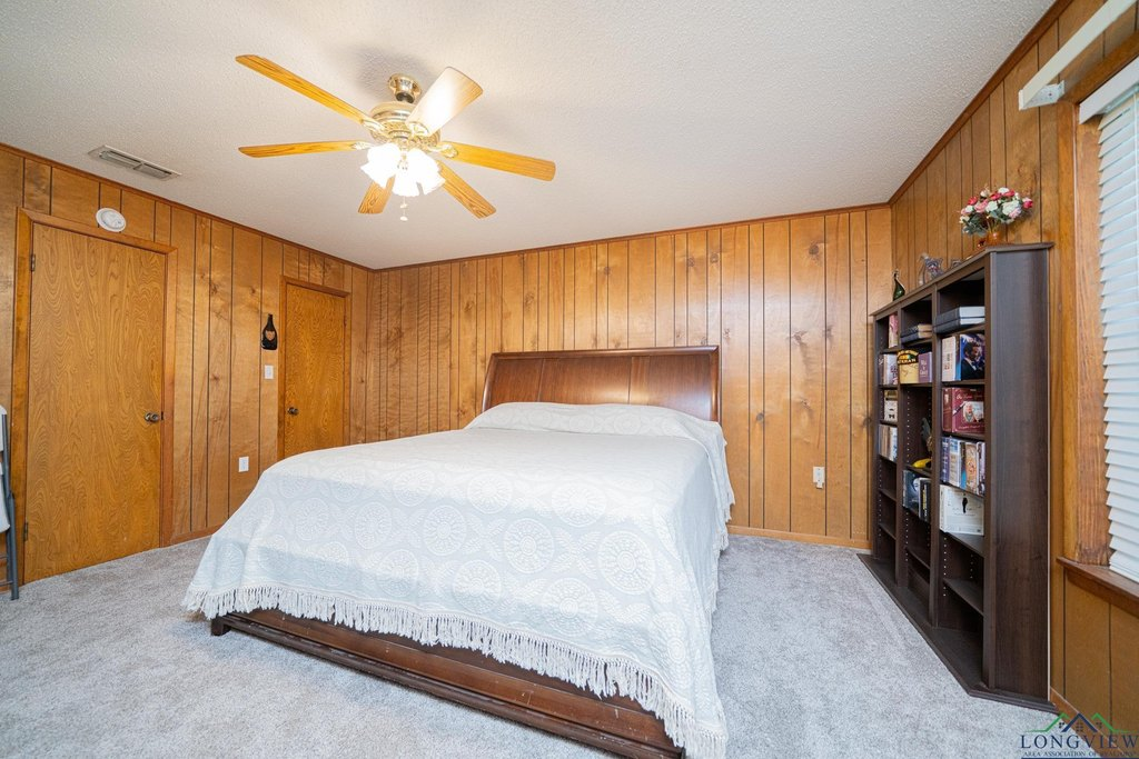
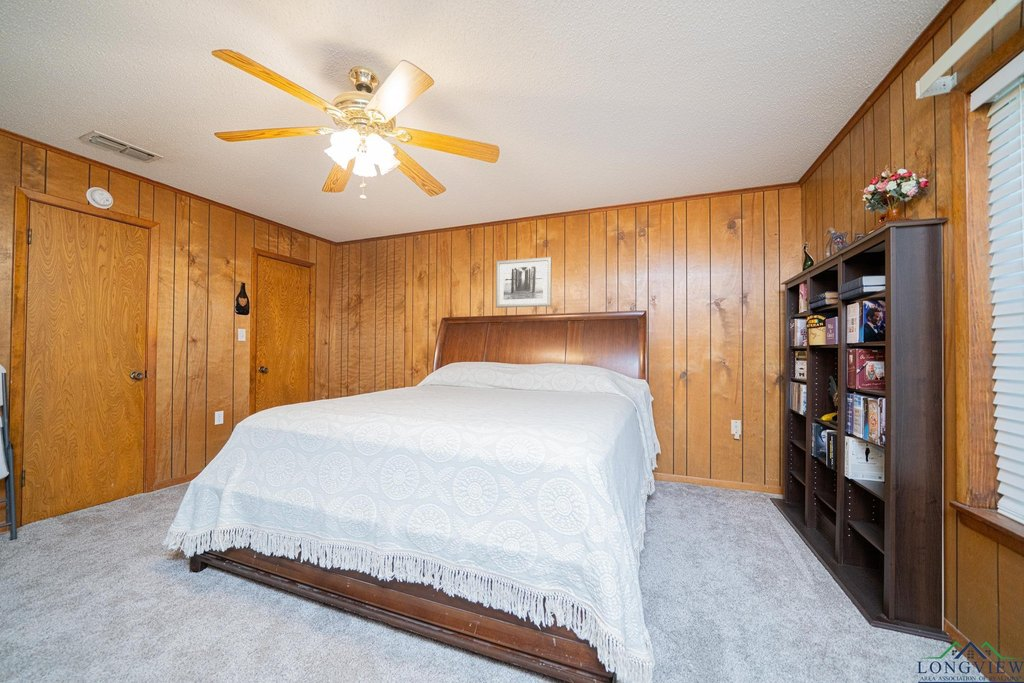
+ wall art (523, 283)
